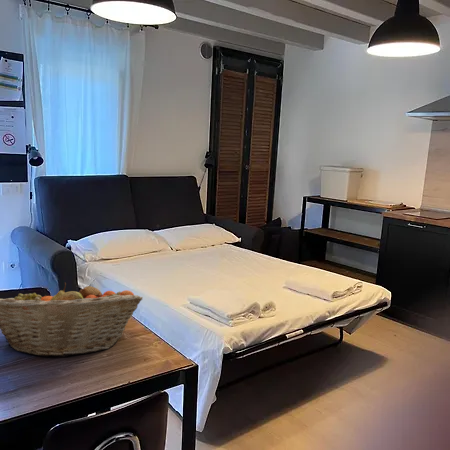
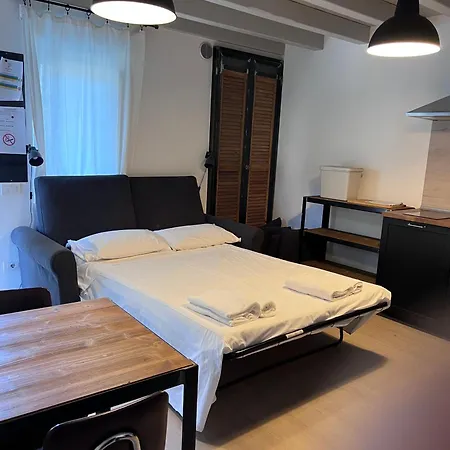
- fruit basket (65, 311)
